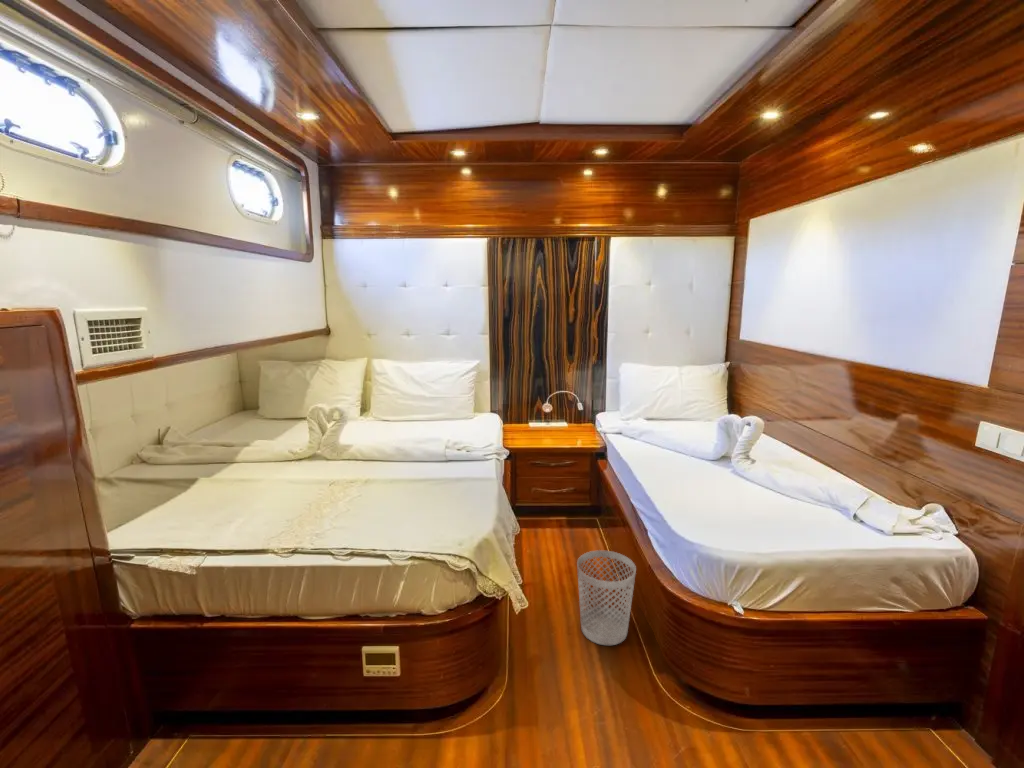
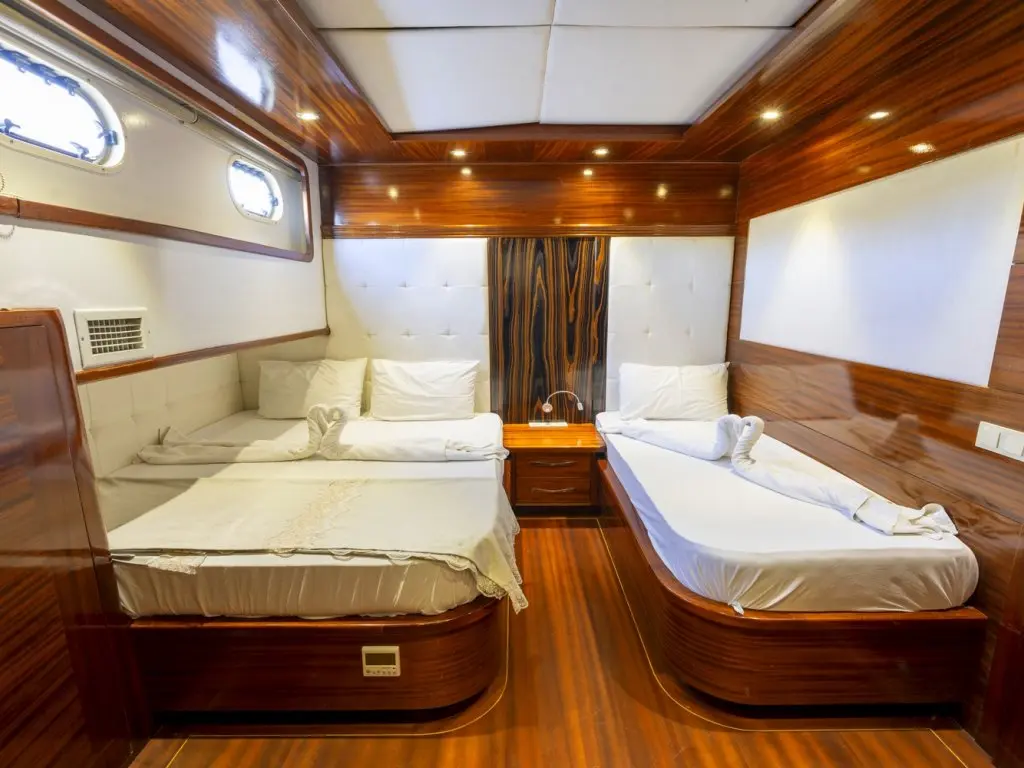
- wastebasket (605, 597)
